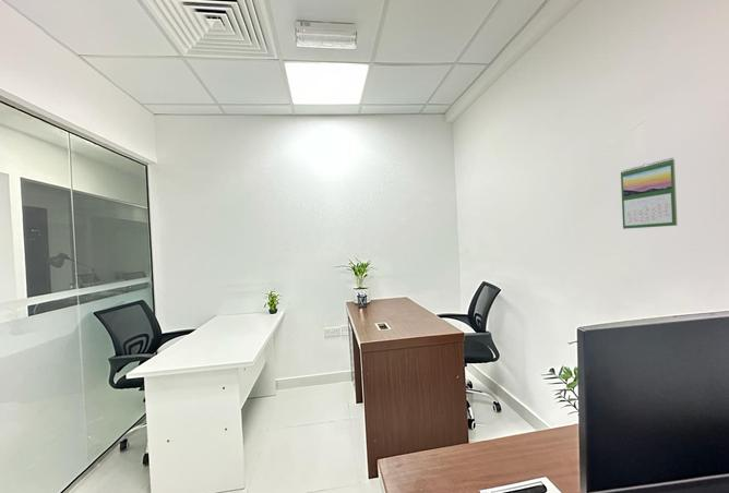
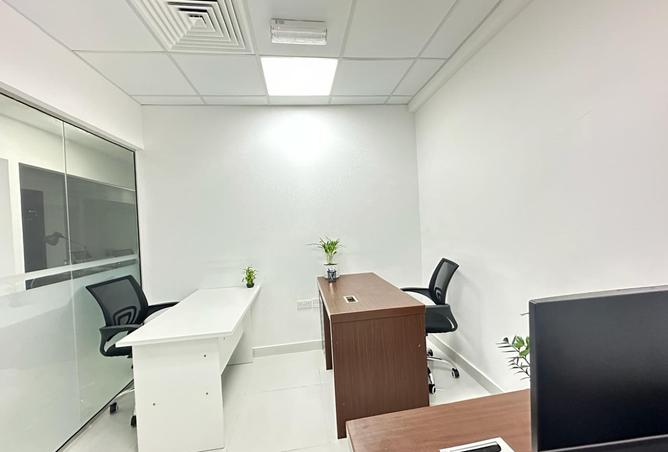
- calendar (646, 195)
